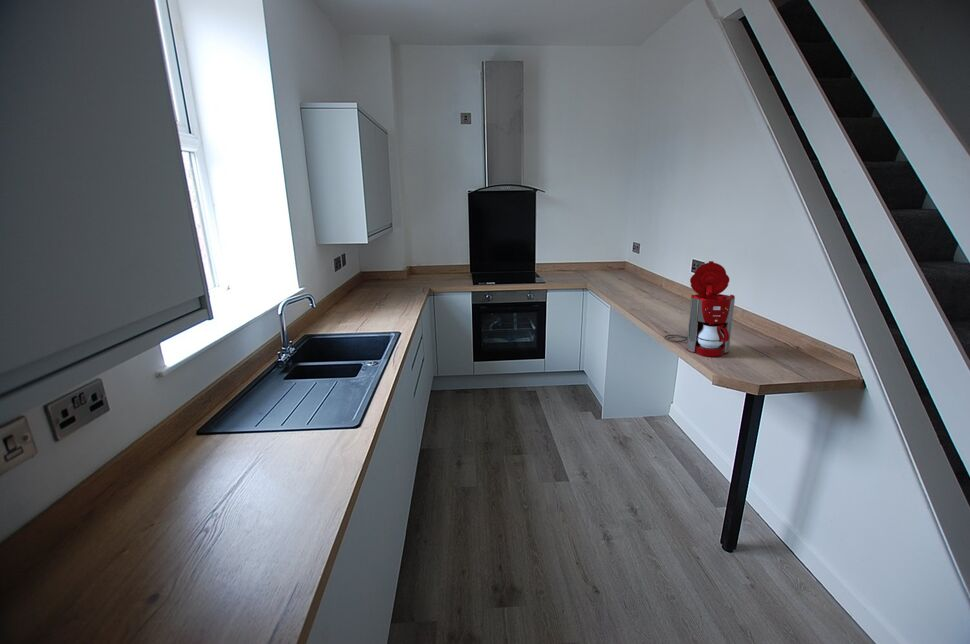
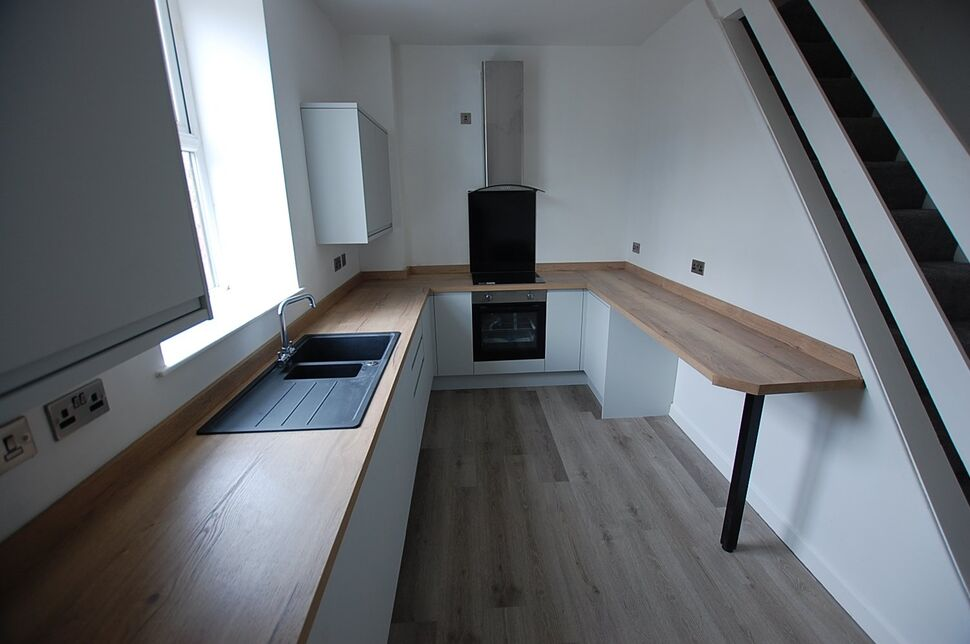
- coffee maker (699, 303)
